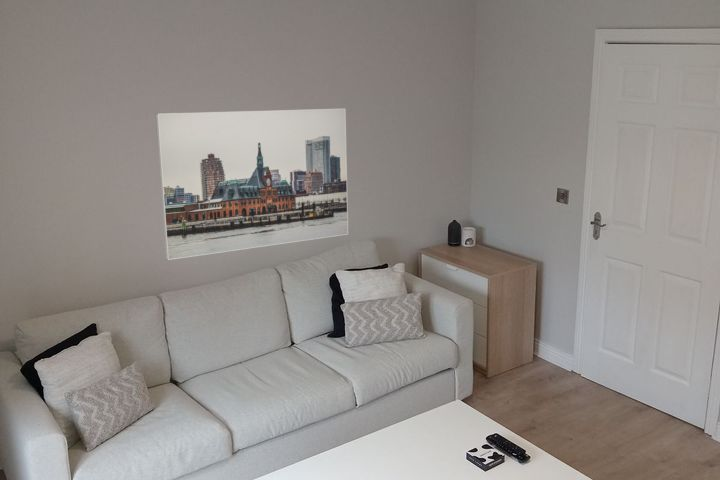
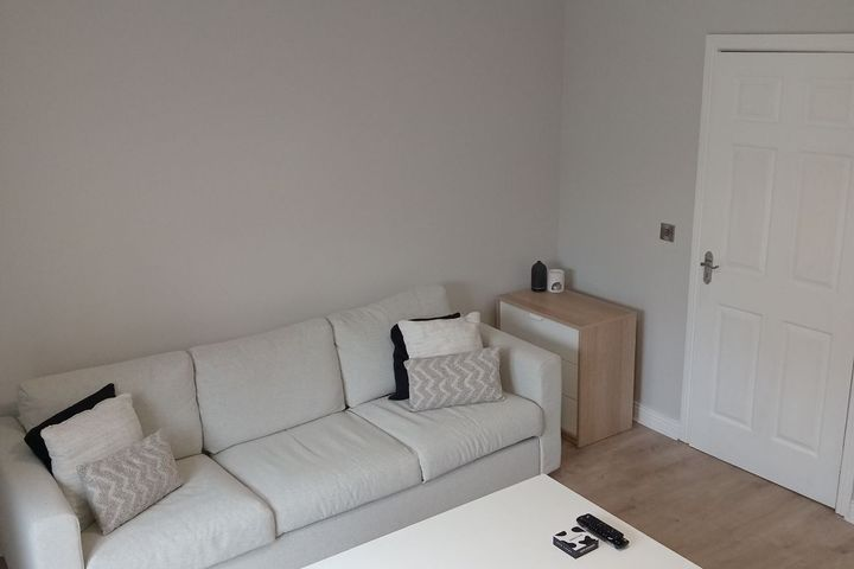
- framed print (260, 179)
